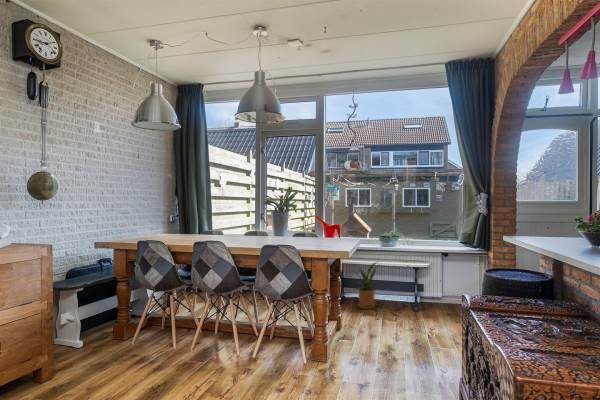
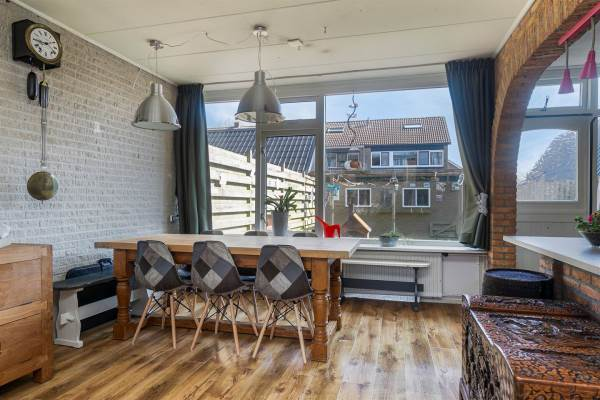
- house plant (365, 283)
